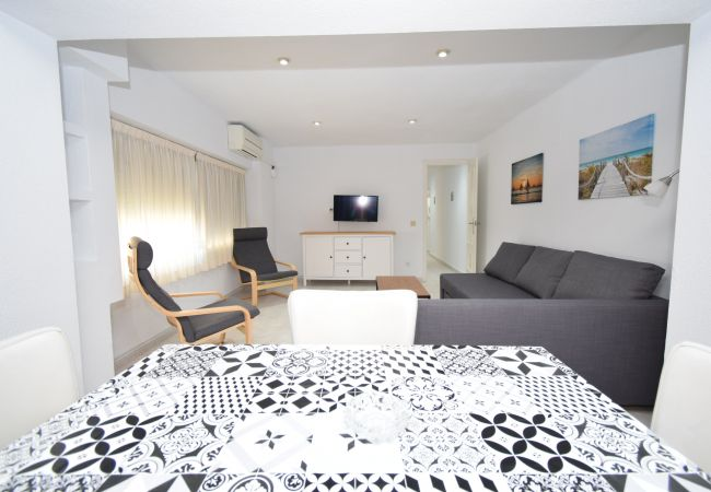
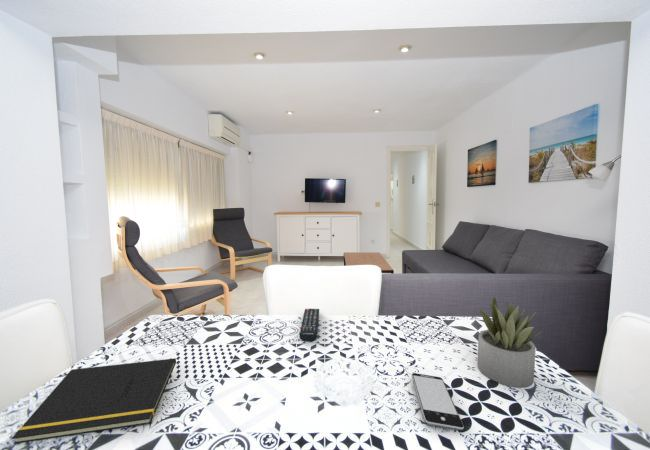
+ succulent plant (506, 335)
+ remote control (310, 322)
+ notepad (107, 394)
+ smartphone (434, 398)
